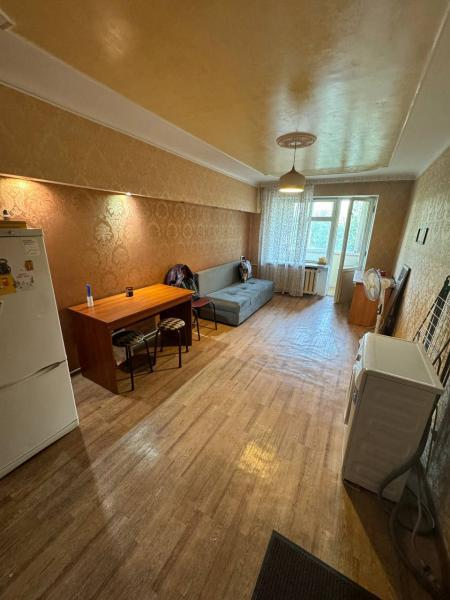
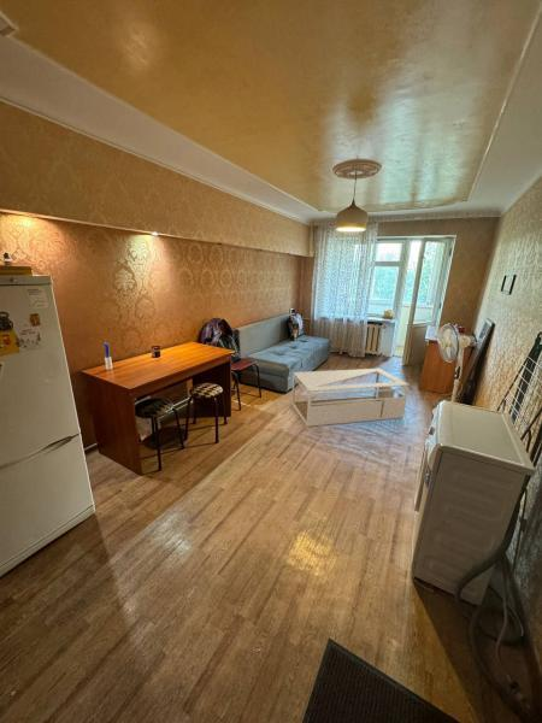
+ coffee table (346, 393)
